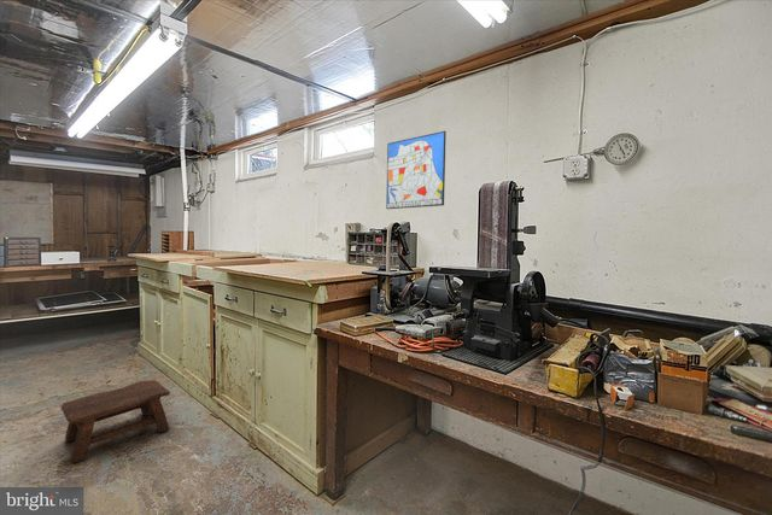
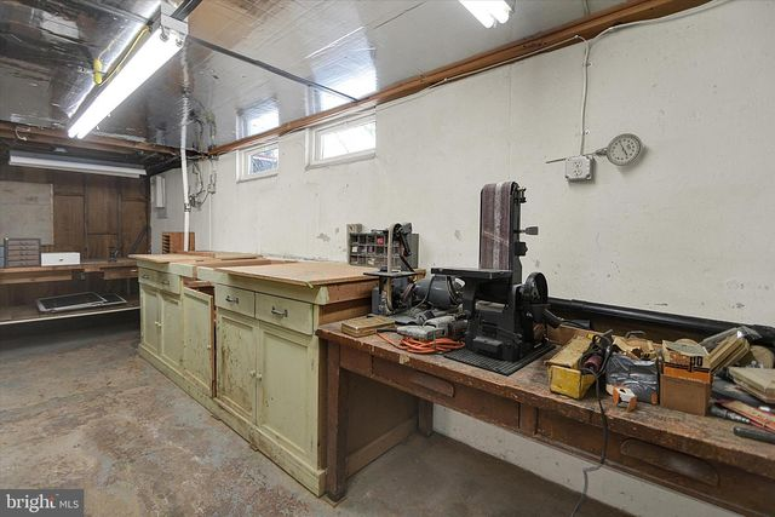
- stool (117, 414)
- wall art (414, 172)
